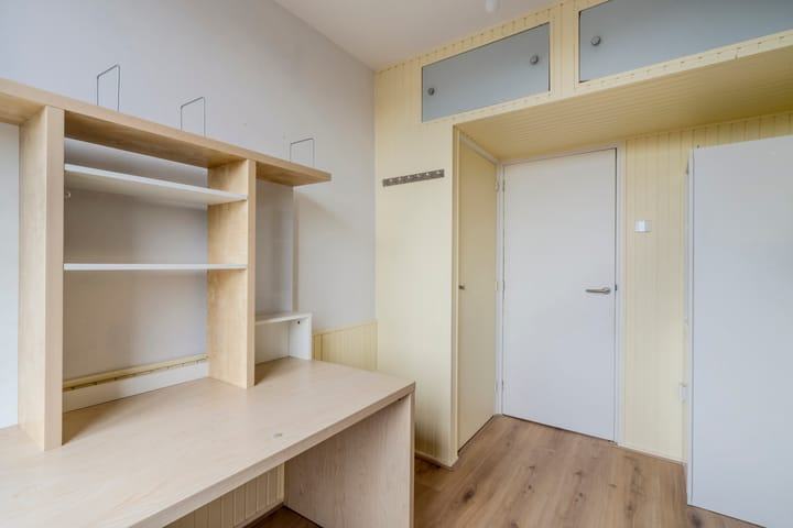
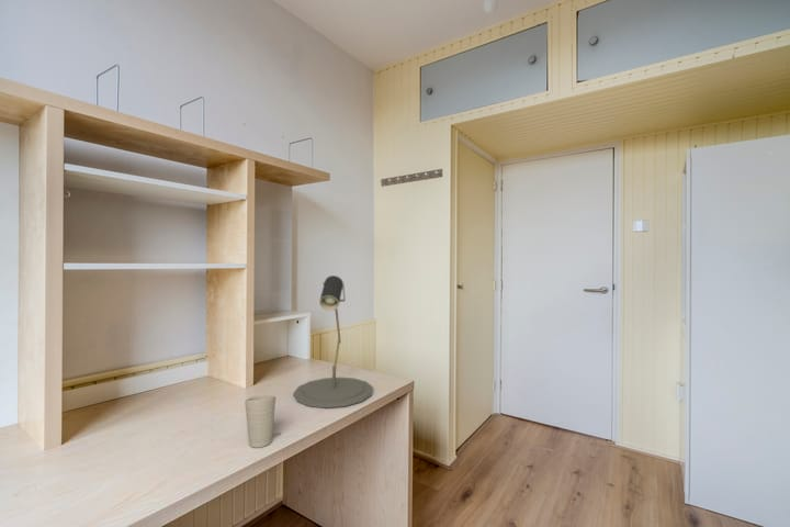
+ desk lamp (338, 333)
+ cup (260, 418)
